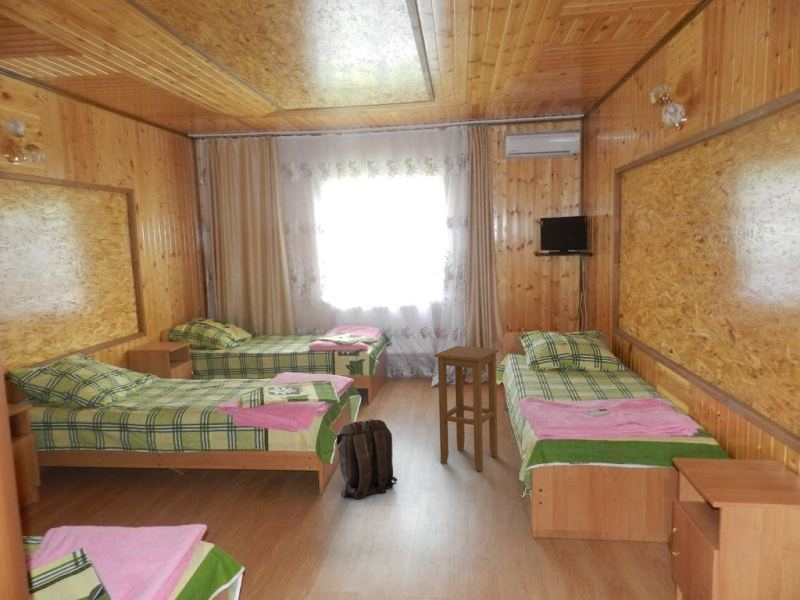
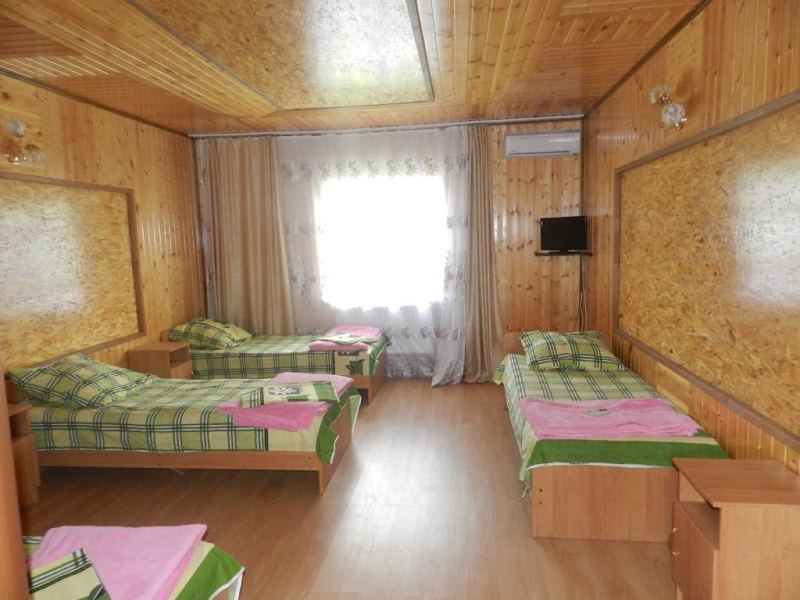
- backpack (366, 454)
- stool (468, 406)
